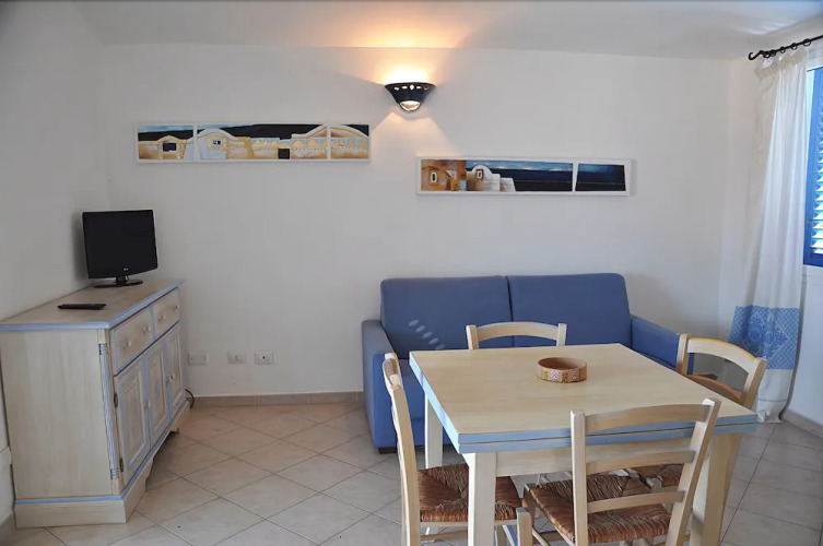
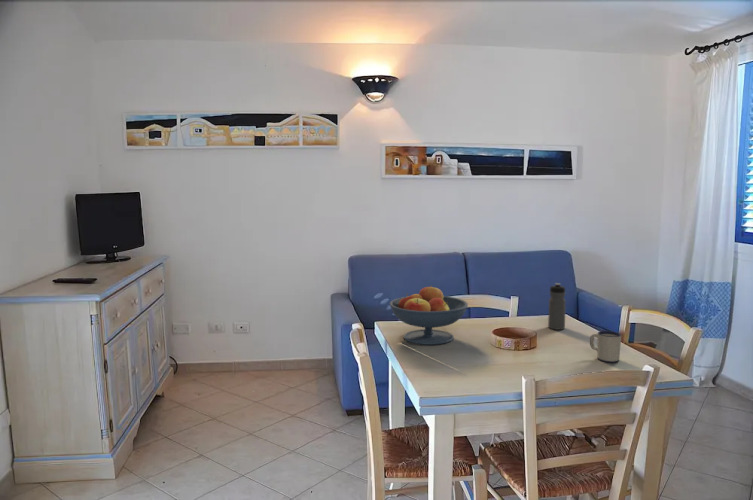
+ mug (605, 345)
+ water bottle (557, 305)
+ fruit bowl (428, 314)
